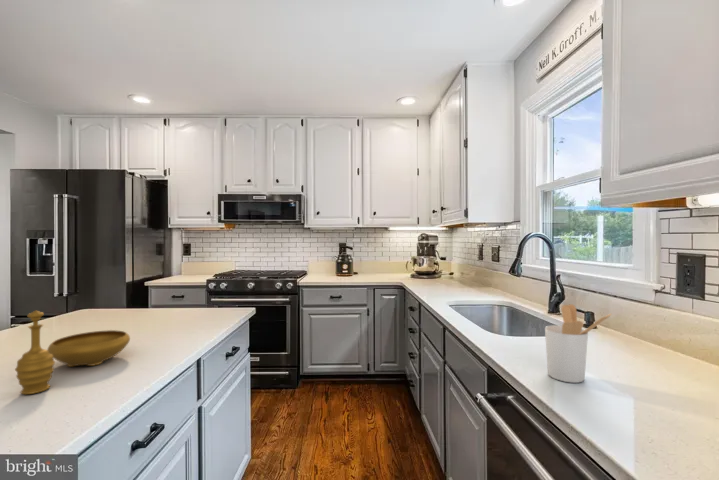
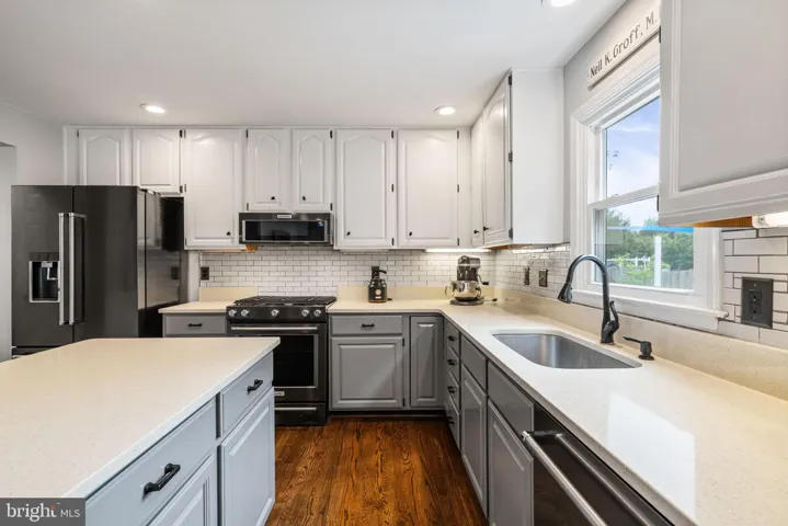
- decorative bowl (74, 335)
- utensil holder (577, 343)
